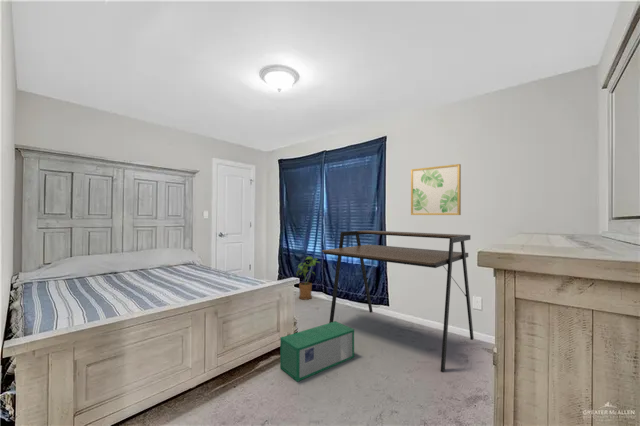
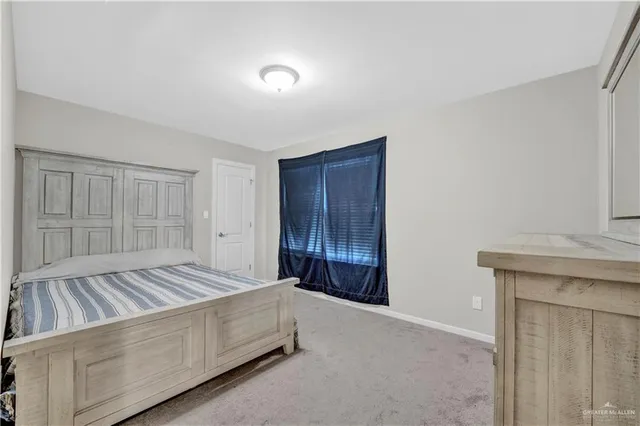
- desk (400, 263)
- storage bin (318, 347)
- house plant (305, 277)
- wall art (434, 191)
